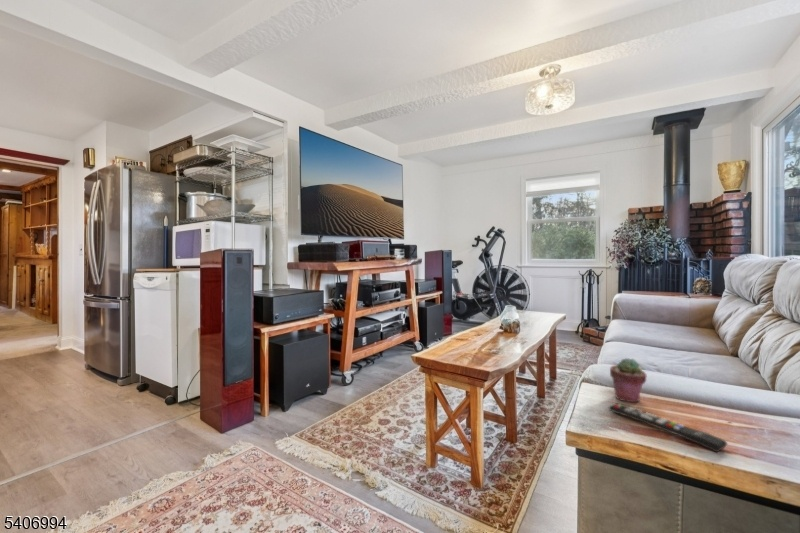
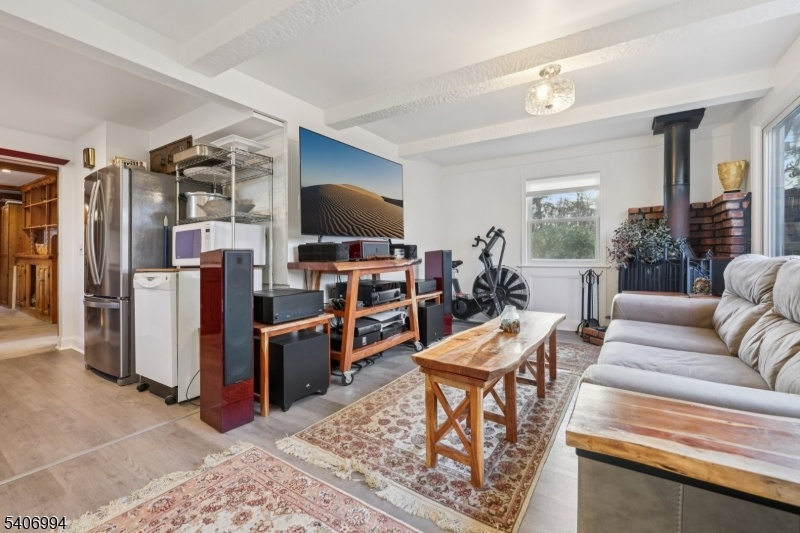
- remote control (661, 424)
- potted succulent (627, 378)
